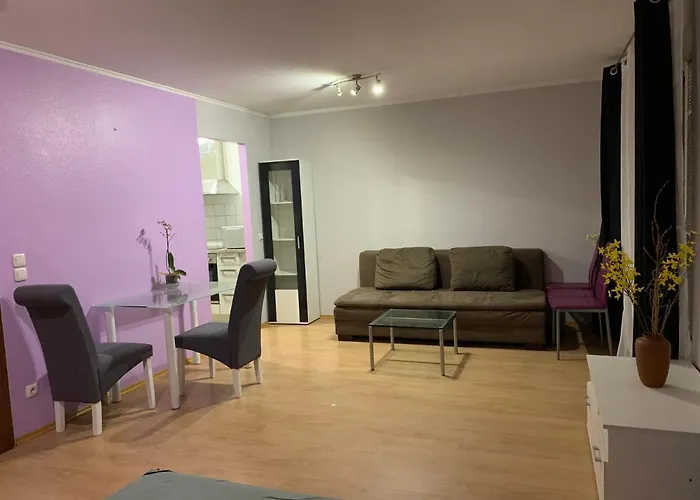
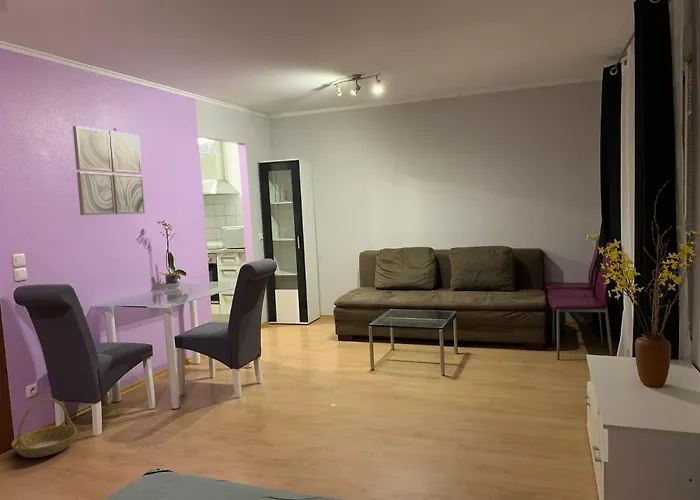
+ basket (46, 427)
+ wall art (111, 171)
